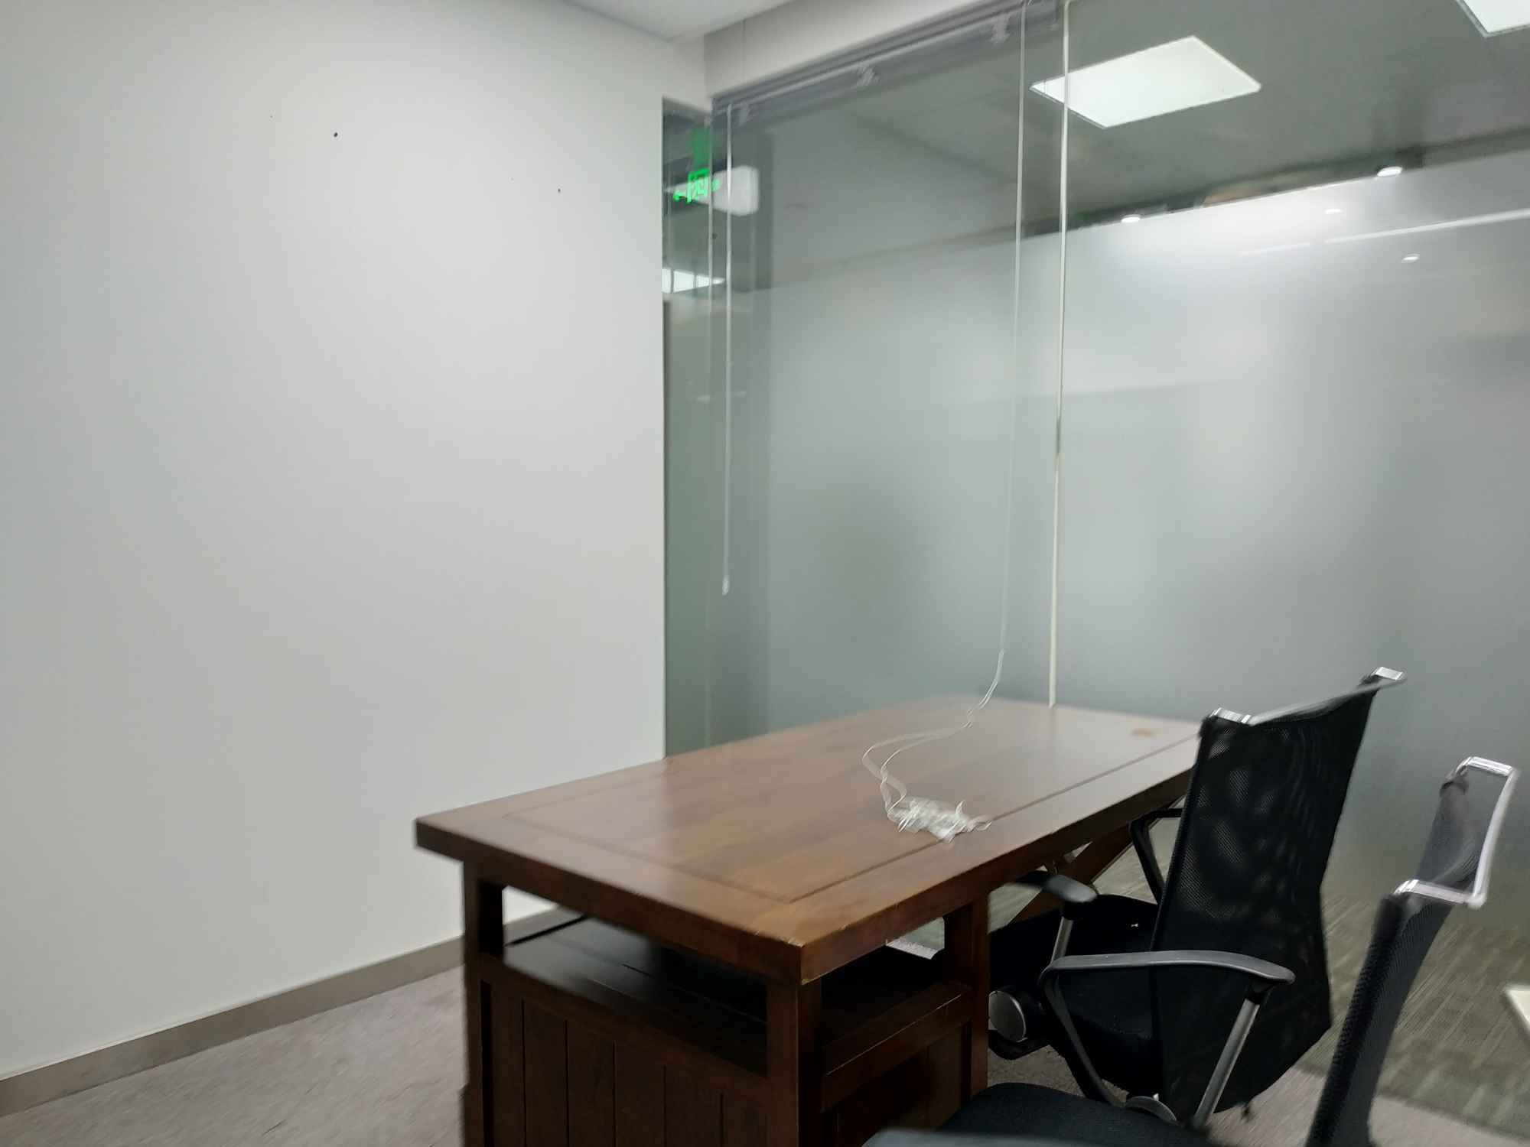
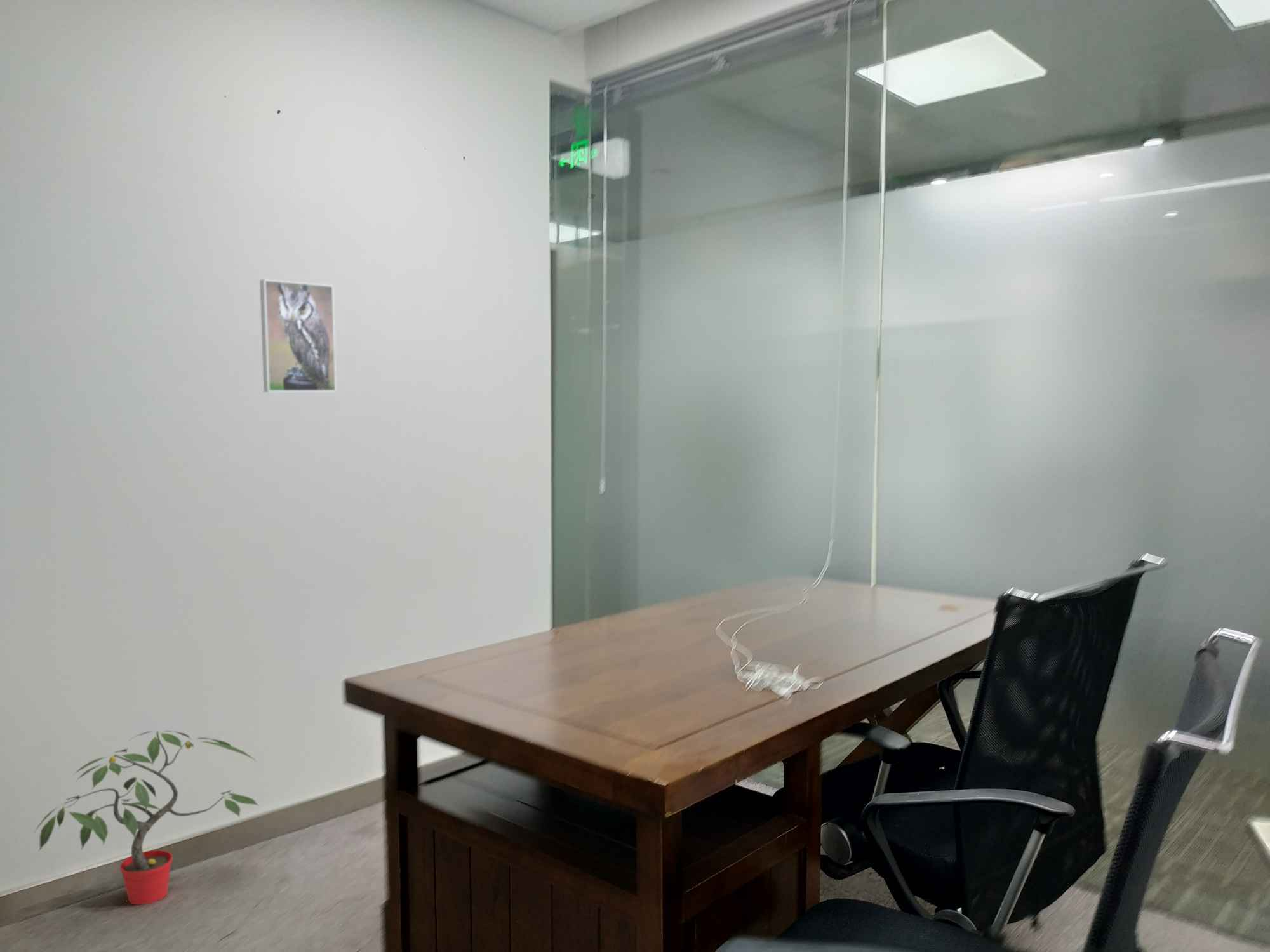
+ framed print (299, 337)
+ potted plant (154, 817)
